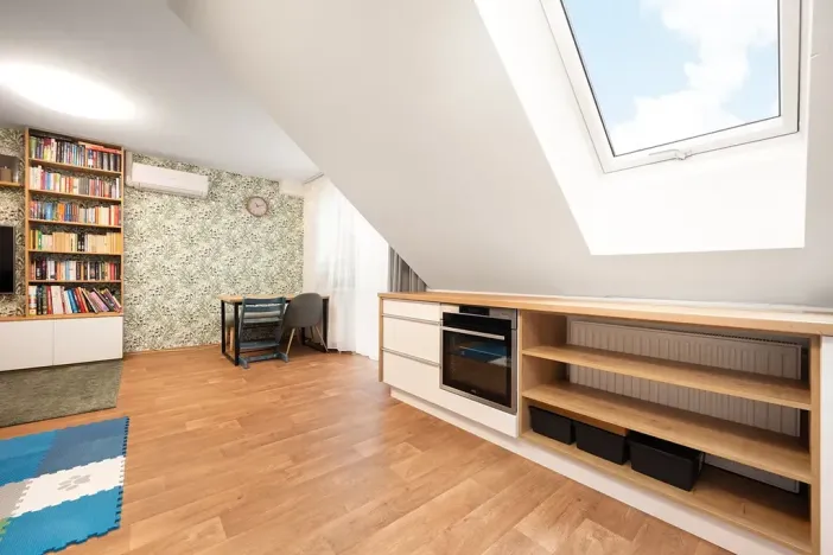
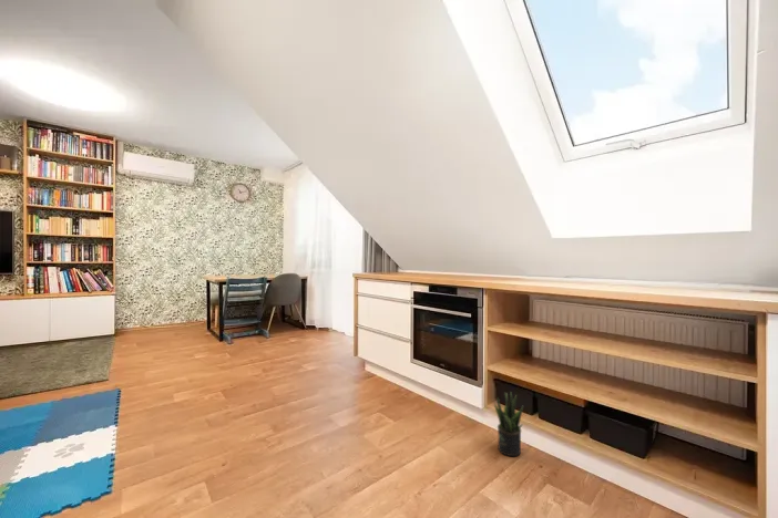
+ potted plant (508, 423)
